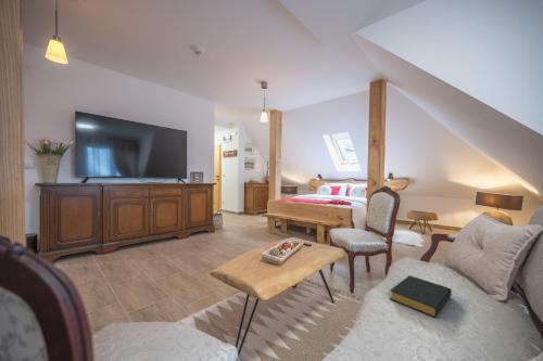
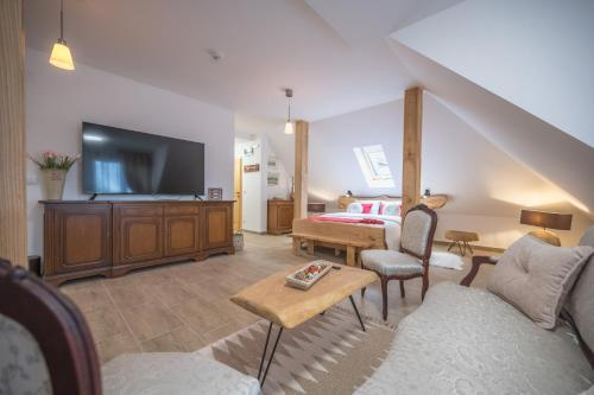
- hardback book (420, 293)
